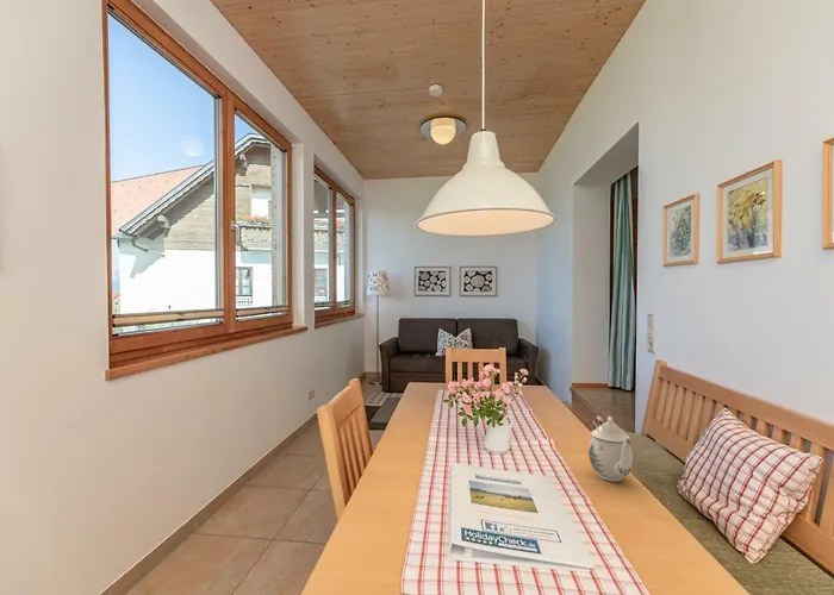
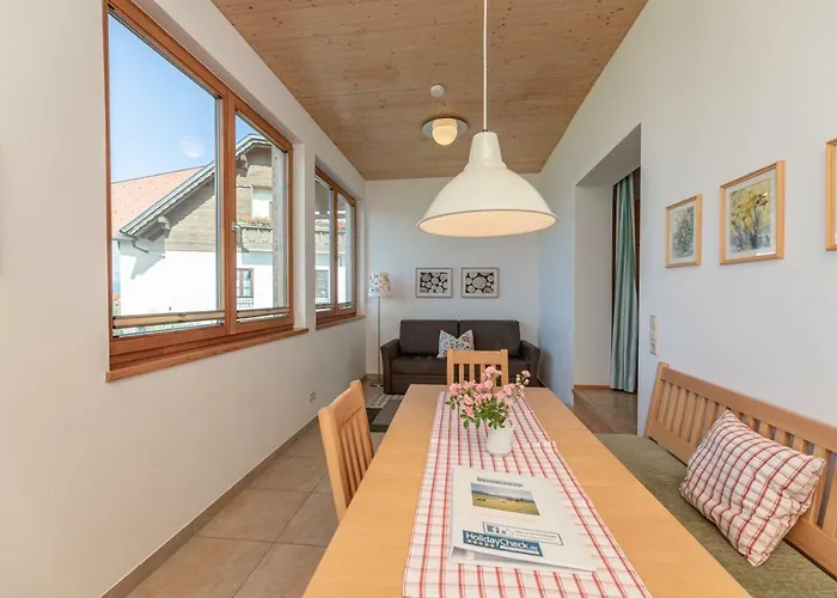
- teapot (610, 446)
